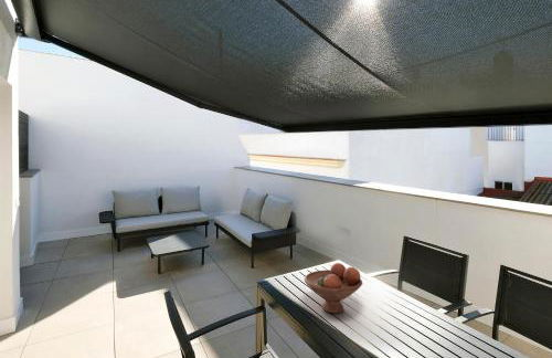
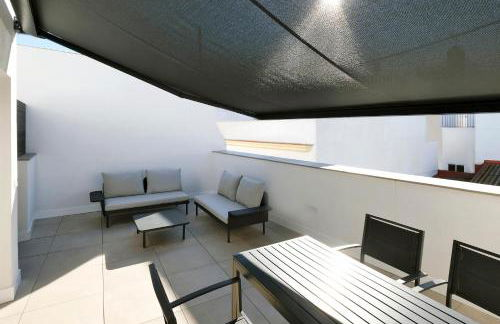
- fruit bowl (332, 287)
